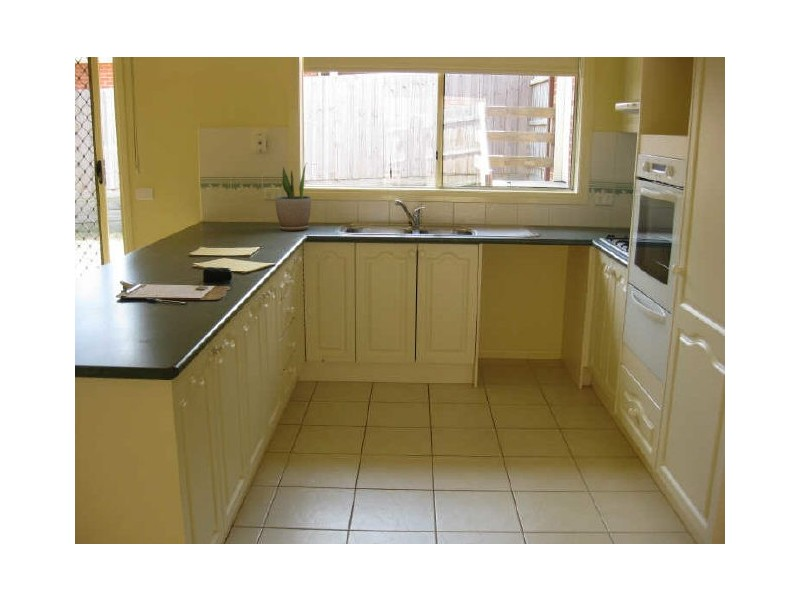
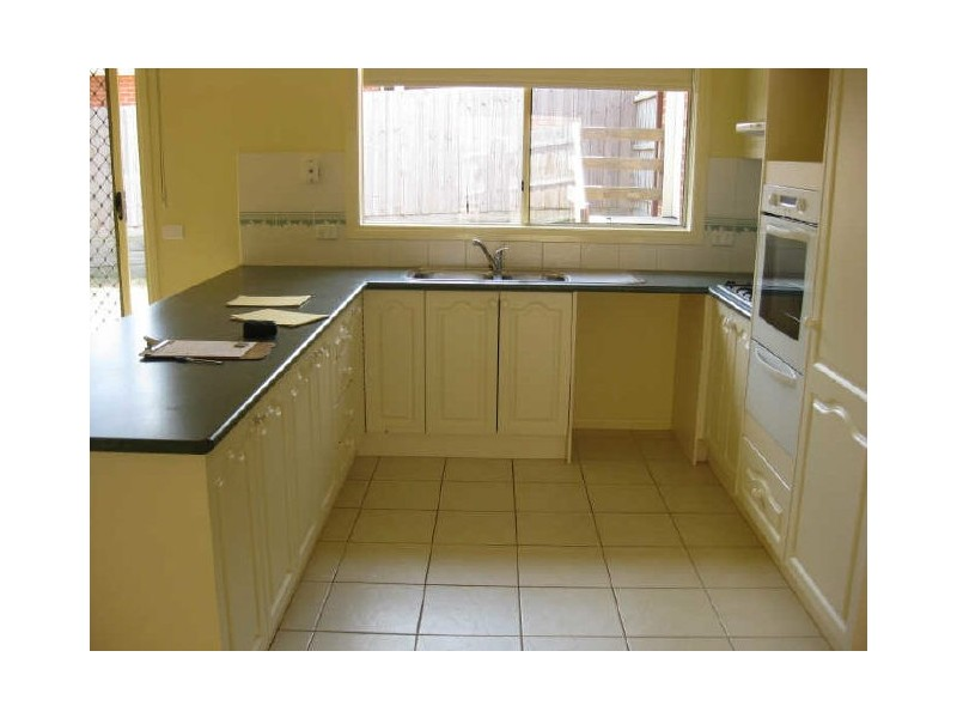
- potted plant (293, 196)
